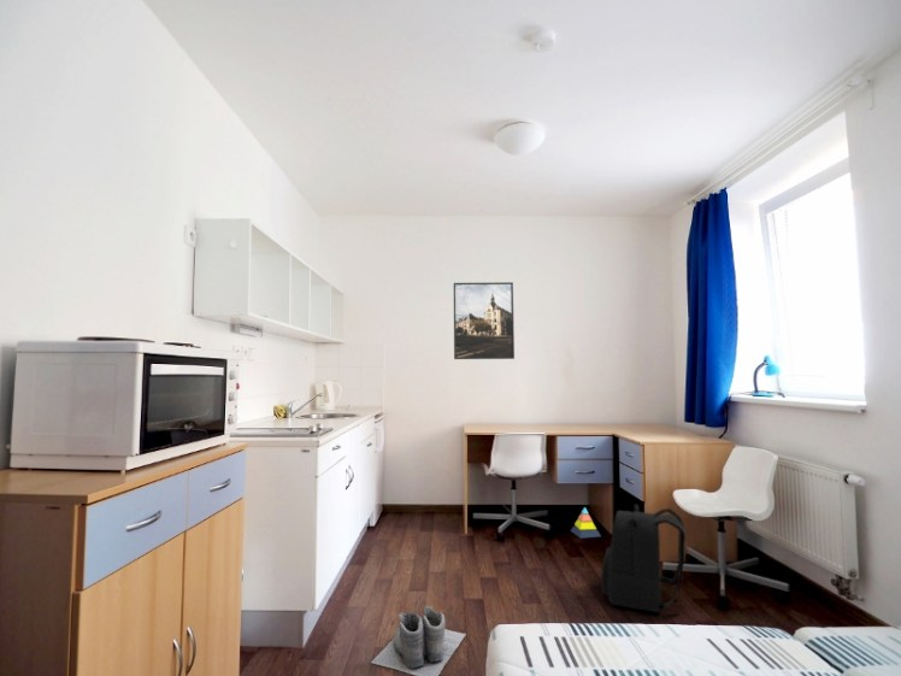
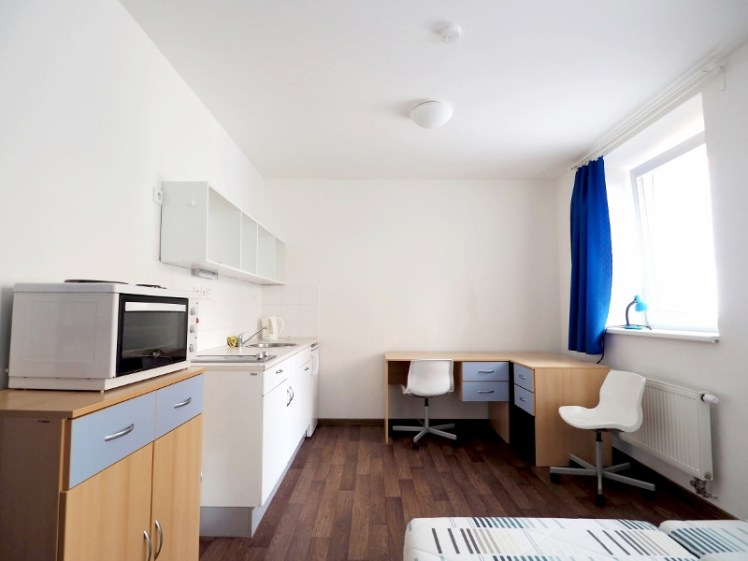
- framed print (483, 321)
- backpack (642, 553)
- stacking toy (584, 519)
- boots (420, 627)
